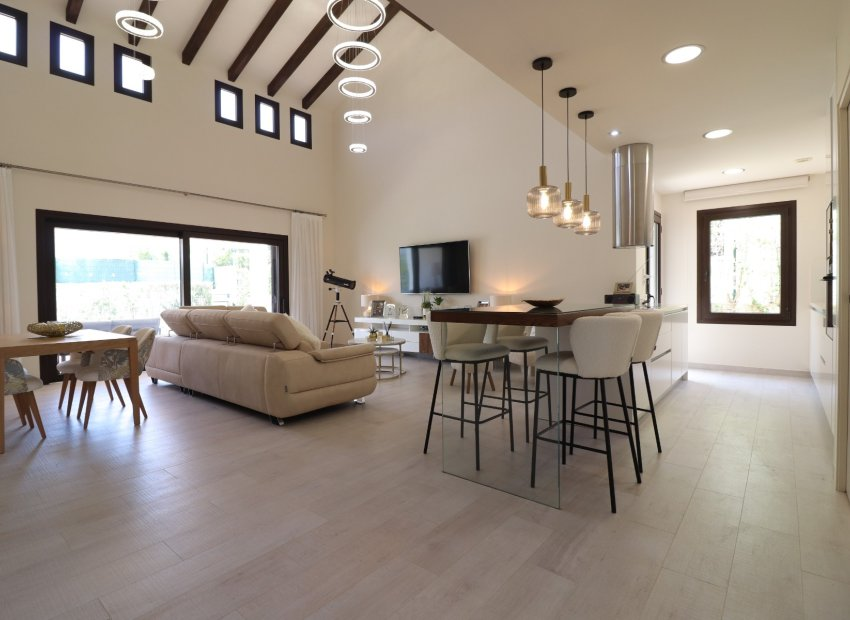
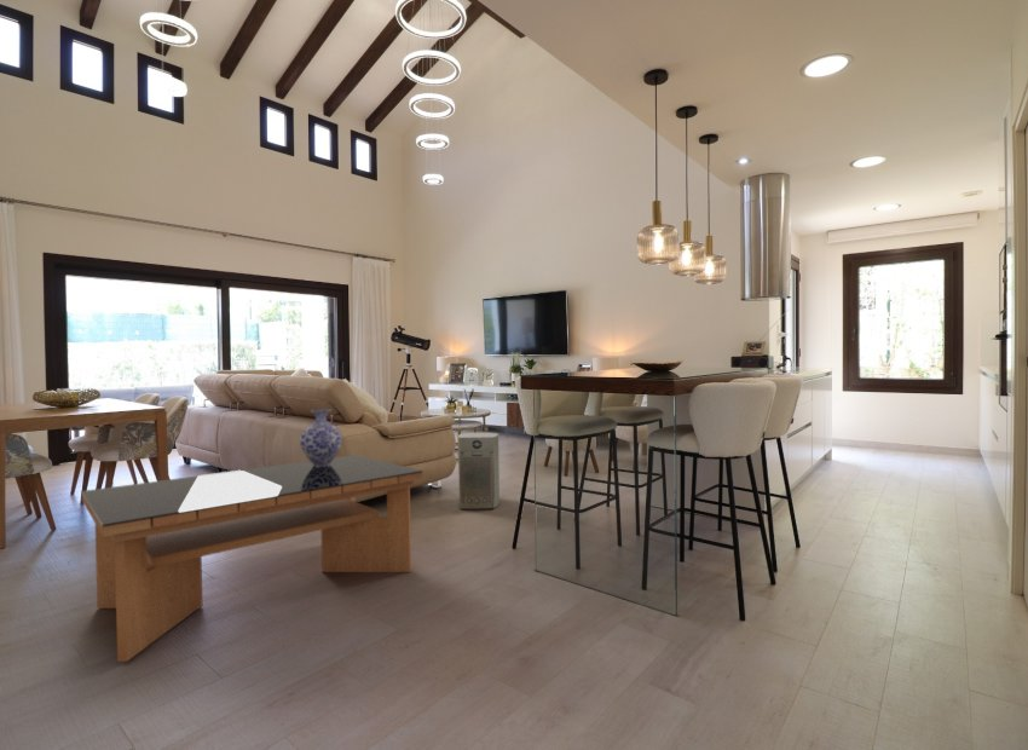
+ vase (320, 437)
+ fan (479, 468)
+ coffee table (265, 533)
